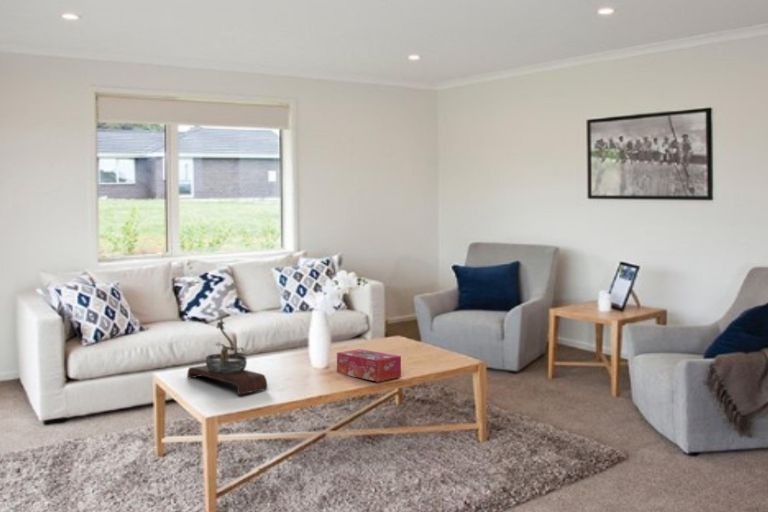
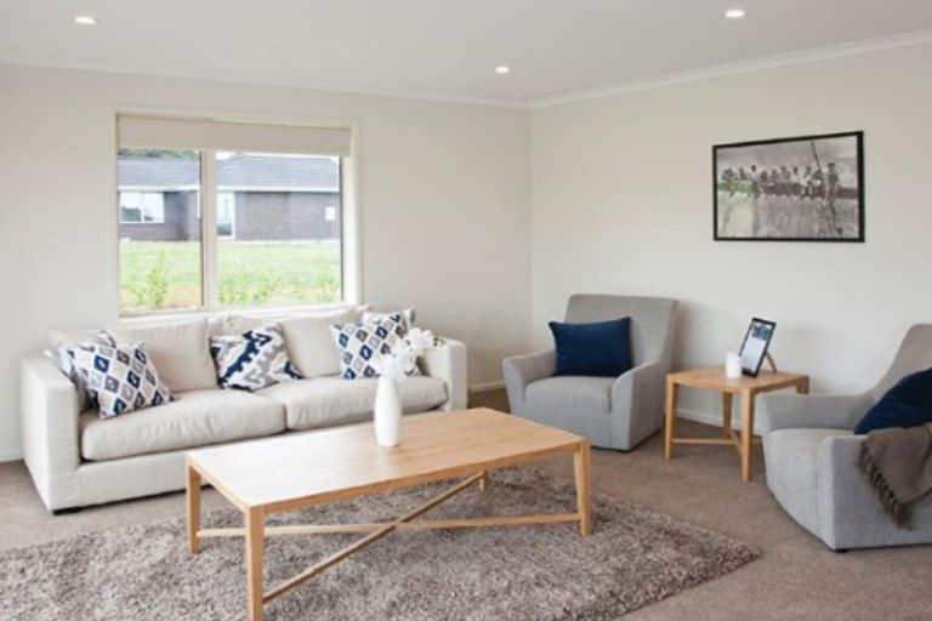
- bonsai tree (226, 350)
- tissue box (368, 364)
